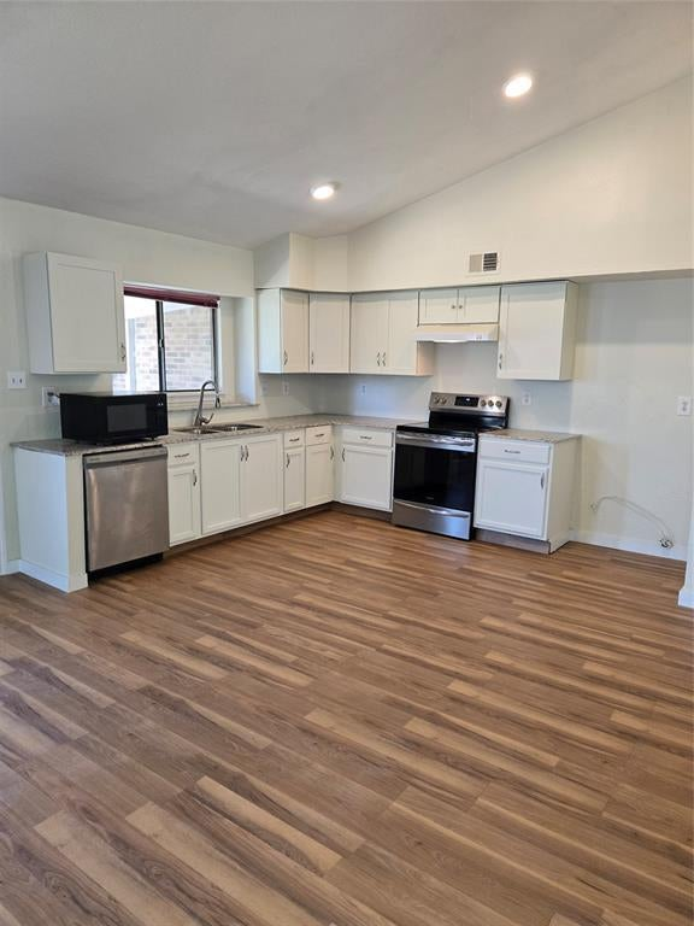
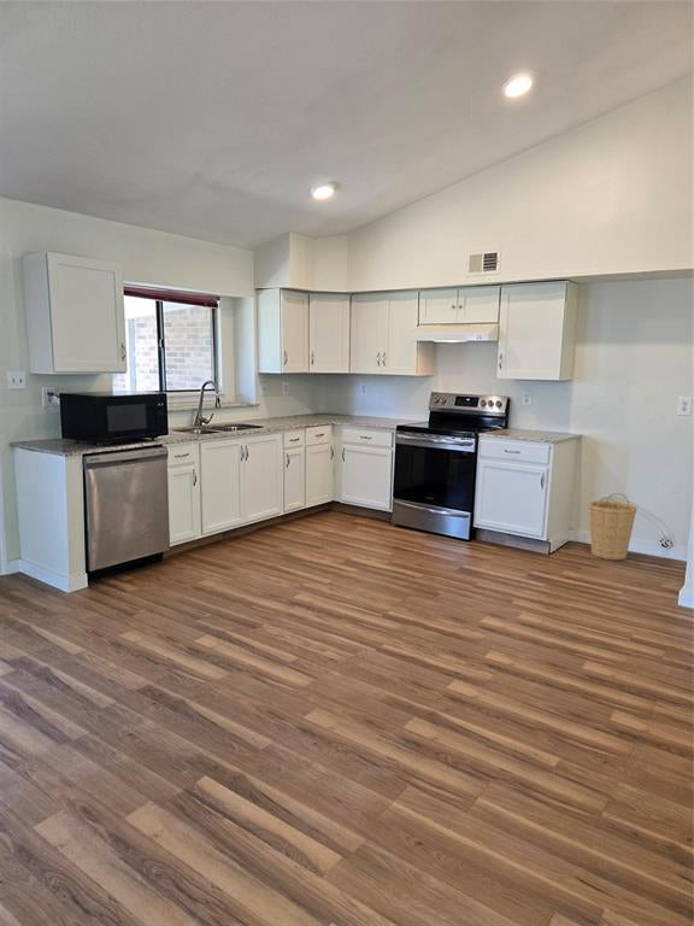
+ basket (611, 524)
